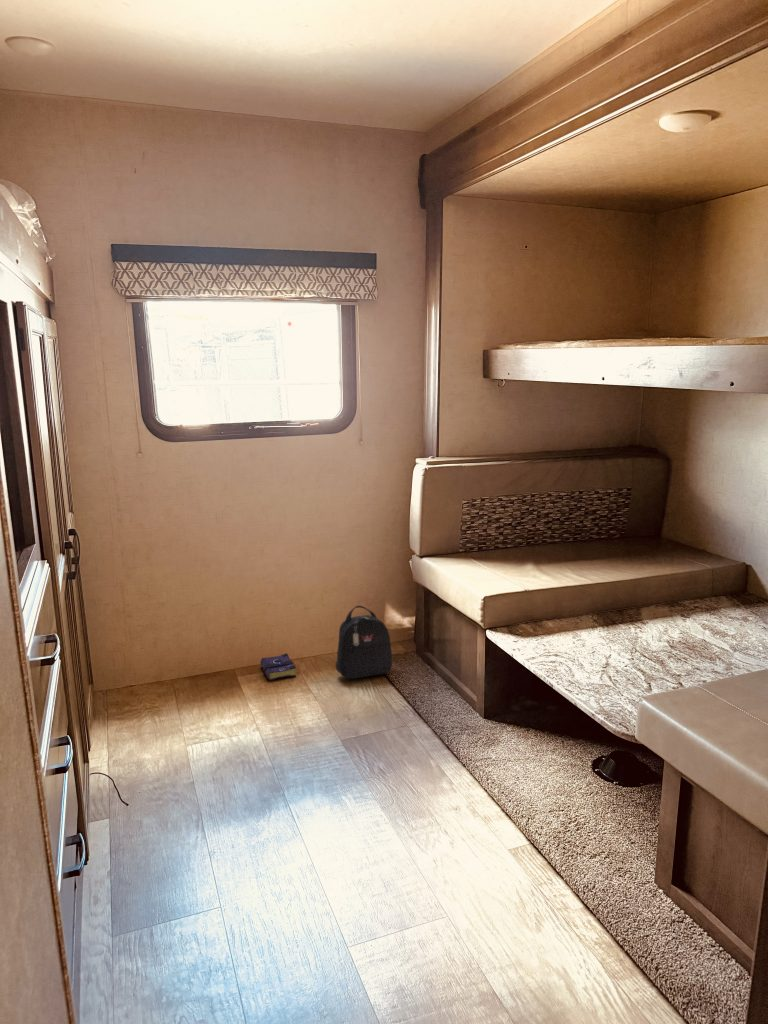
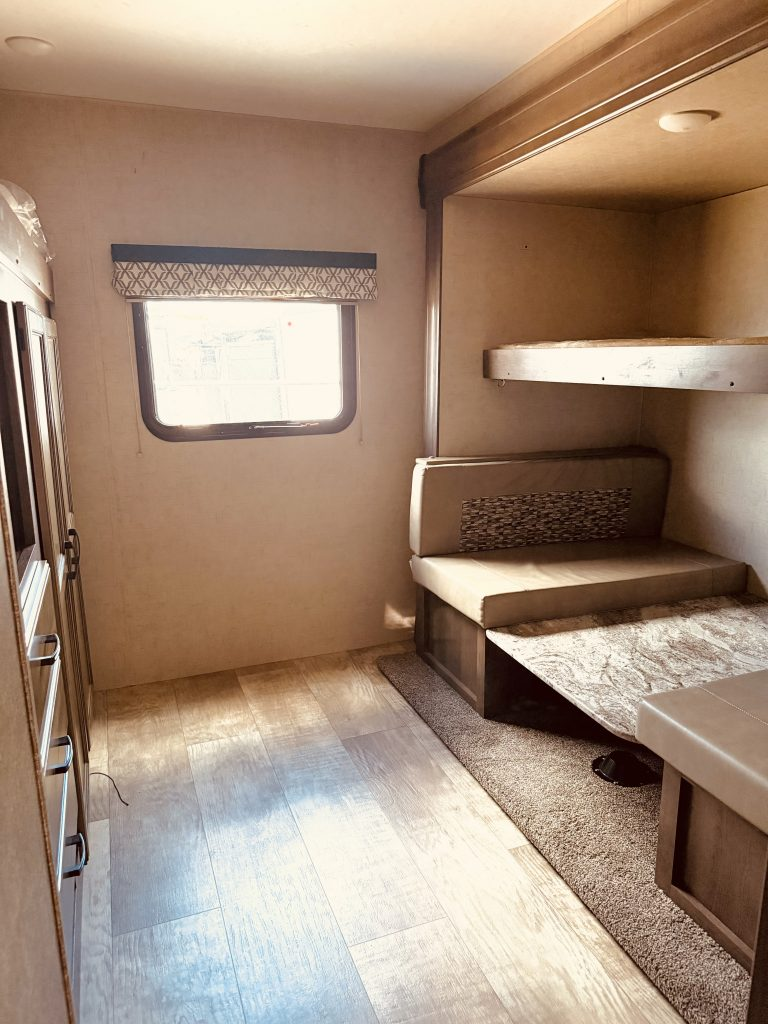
- book (277, 666)
- backpack (363, 642)
